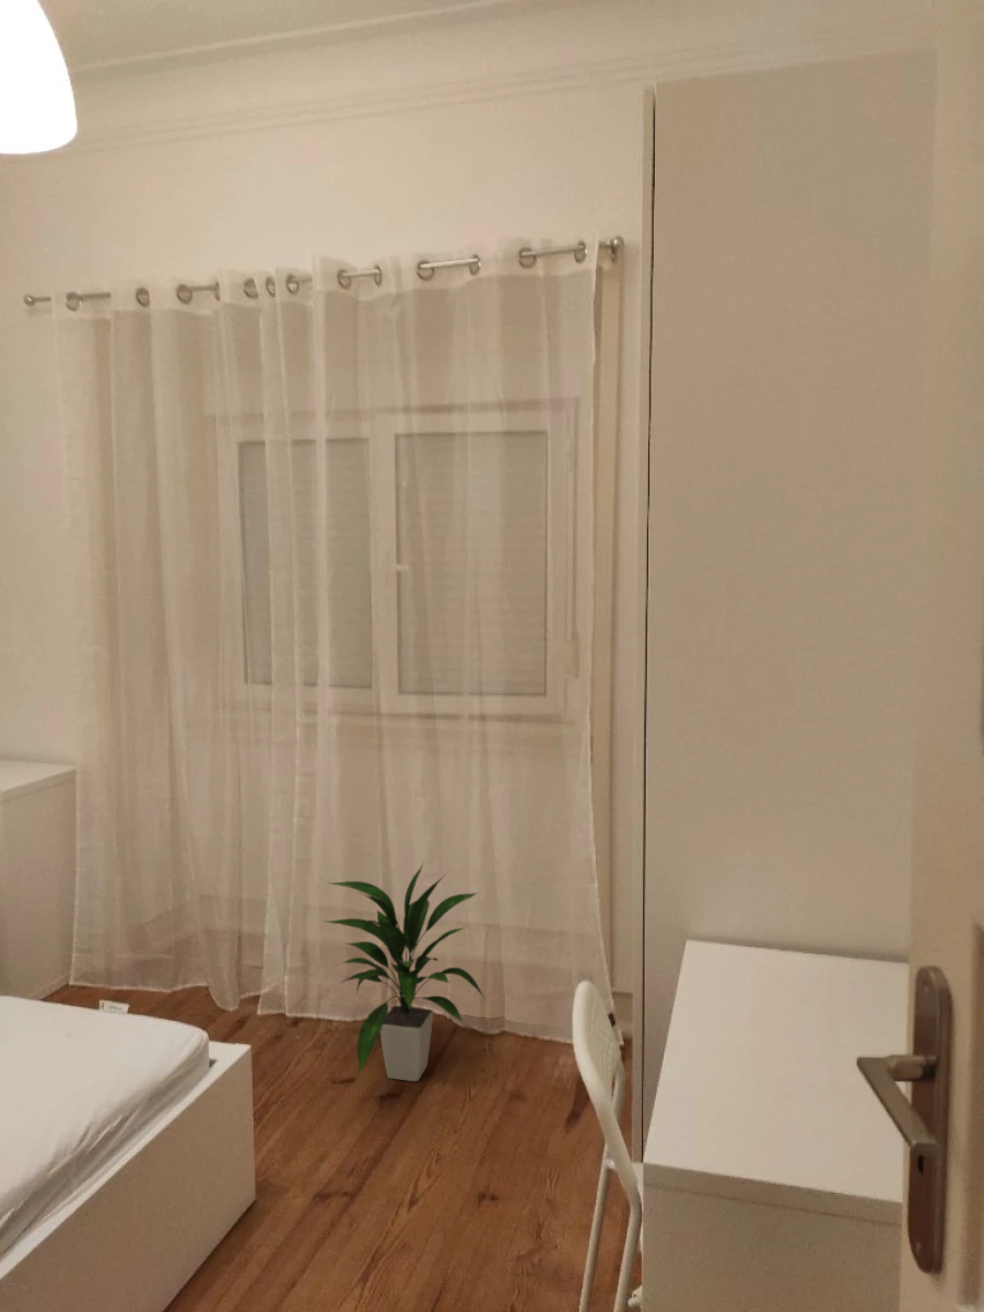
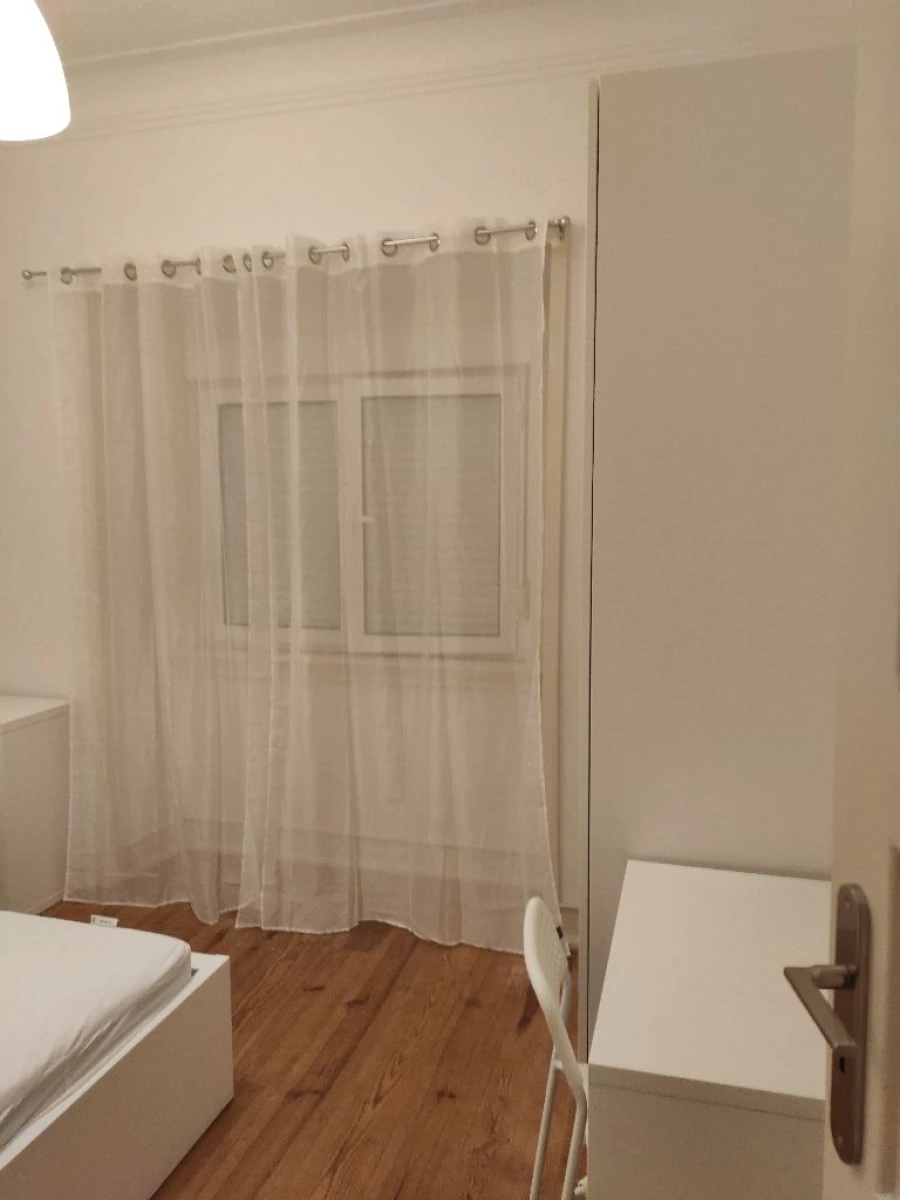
- indoor plant (399, 970)
